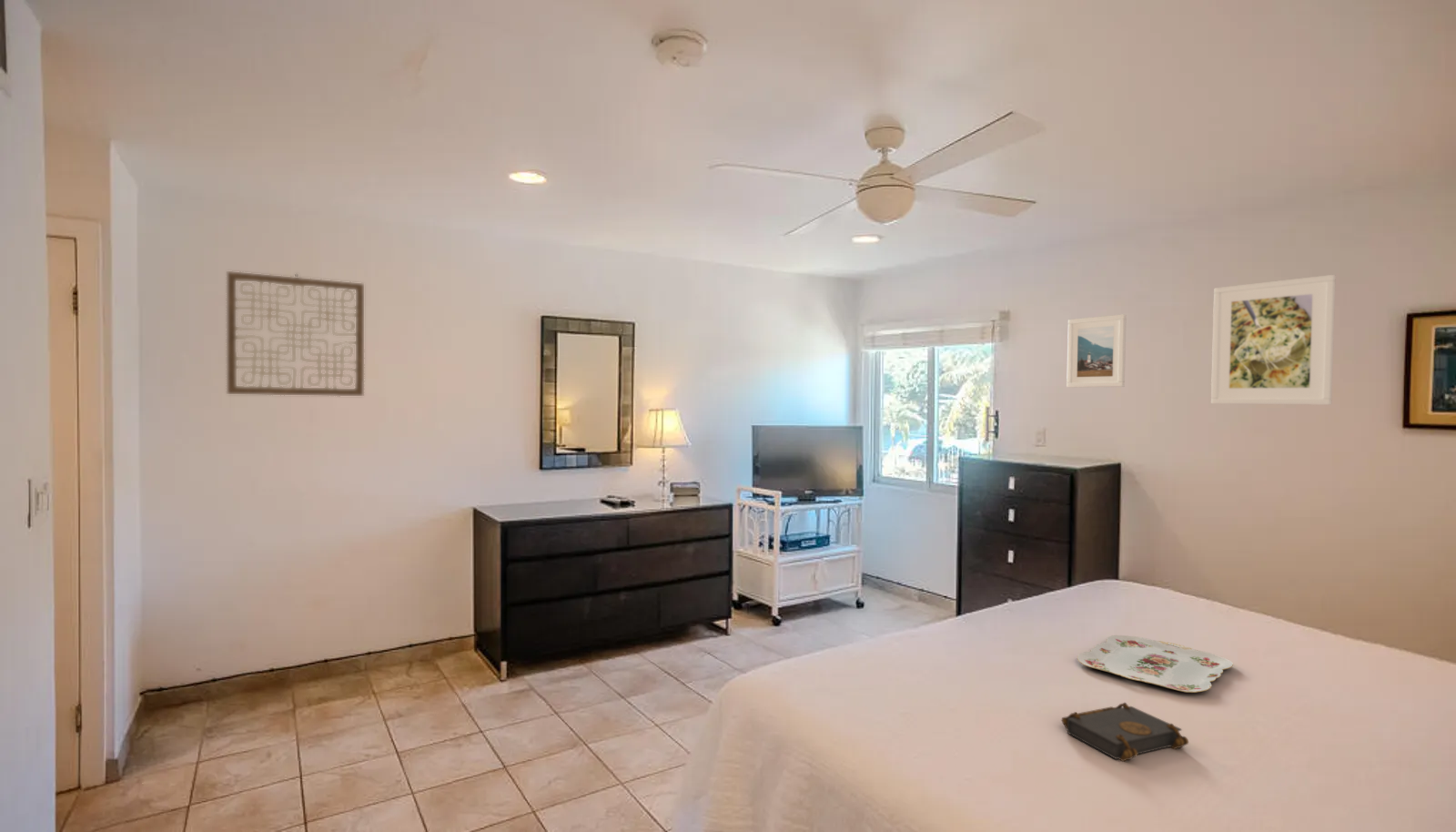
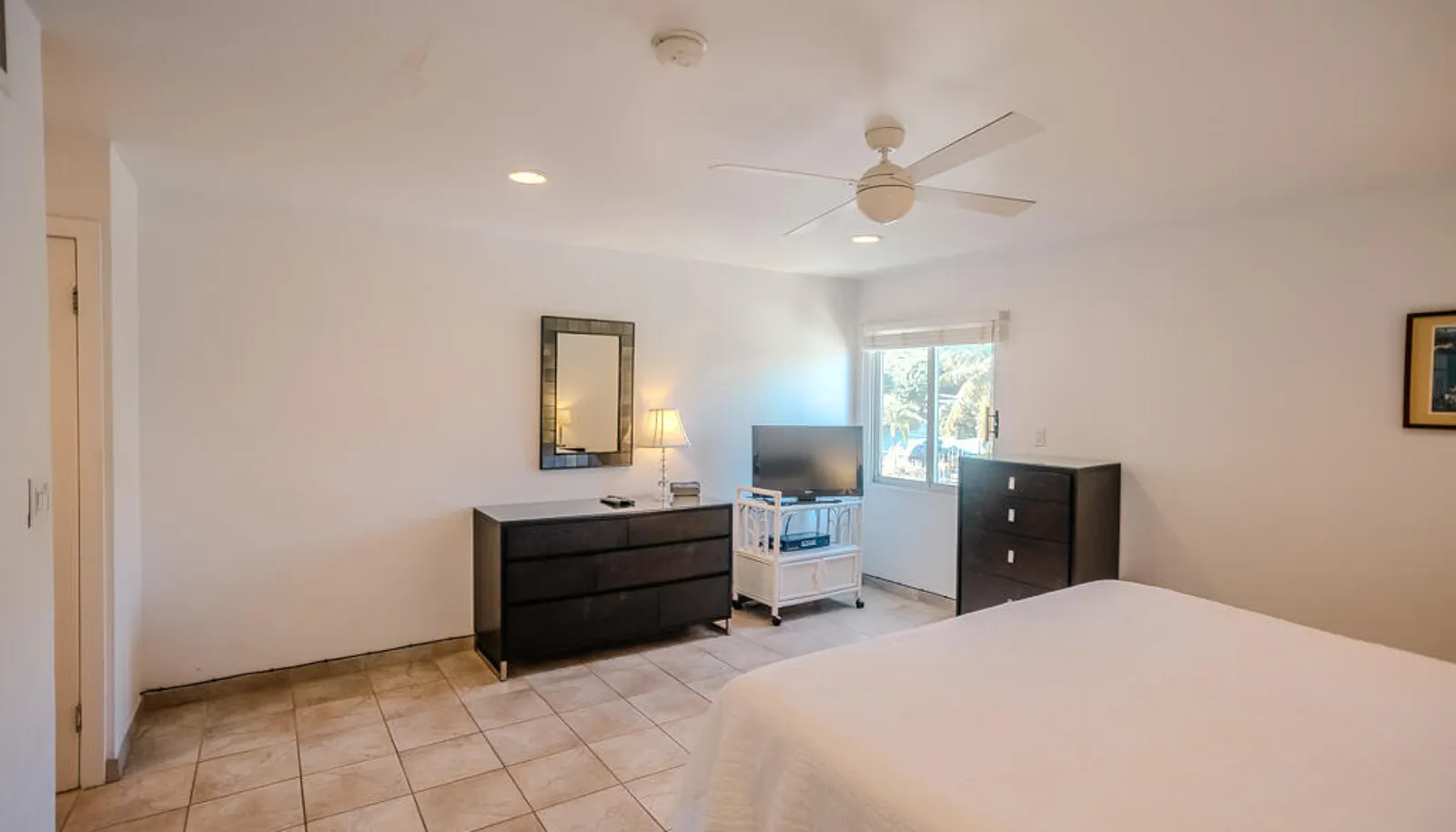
- wall art (298, 333)
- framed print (1269, 342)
- book (1122, 728)
- serving tray (1154, 662)
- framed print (1095, 351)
